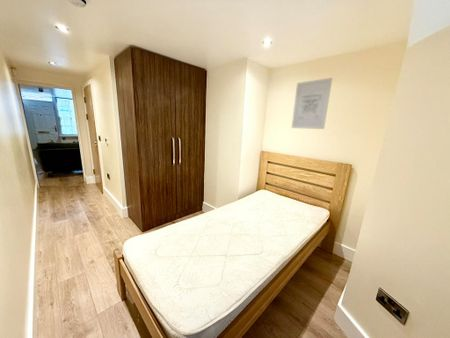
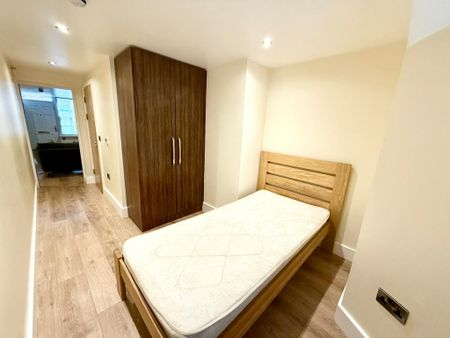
- wall art (310, 105)
